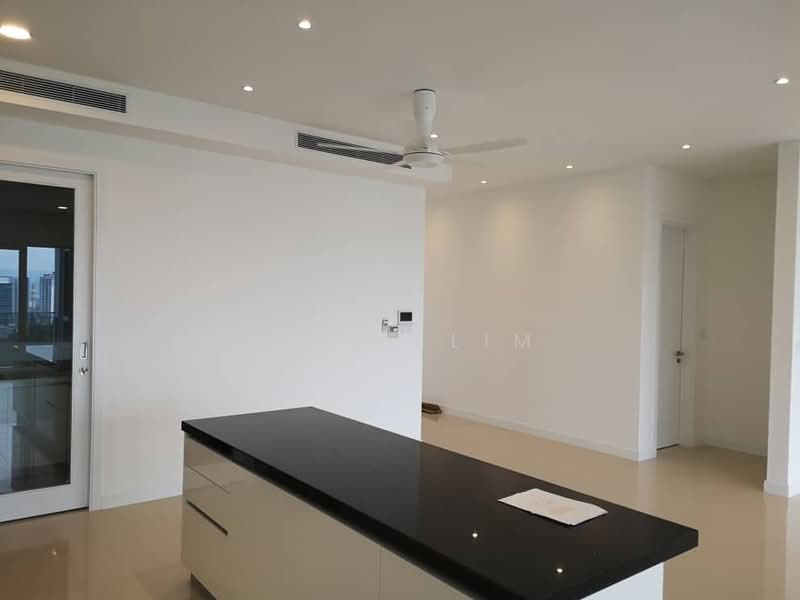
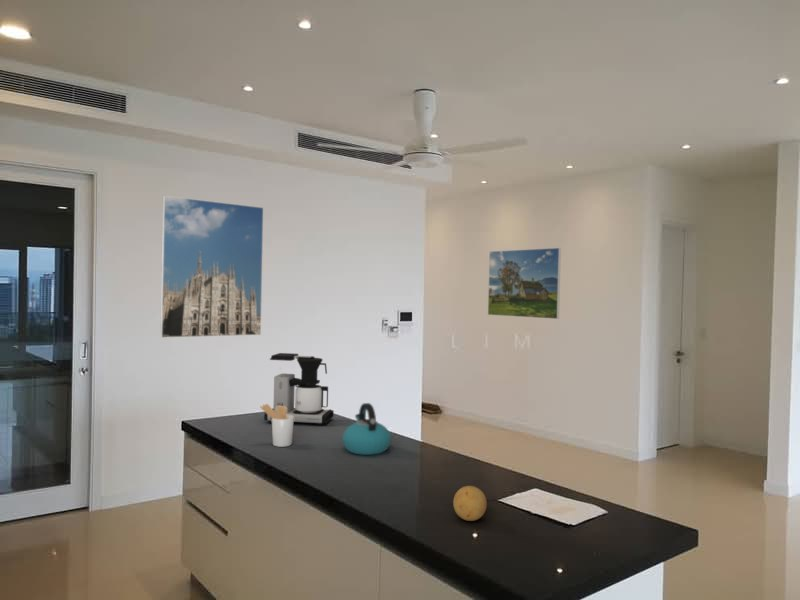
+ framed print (522, 283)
+ utensil holder (276, 423)
+ fruit (469, 503)
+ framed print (214, 269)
+ coffee maker (300, 388)
+ kettle (366, 425)
